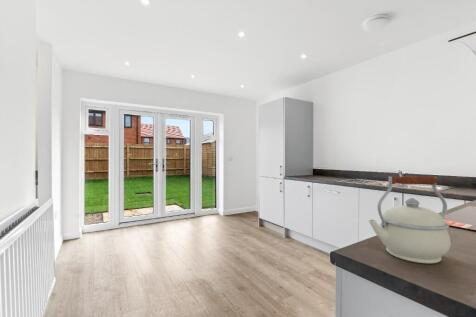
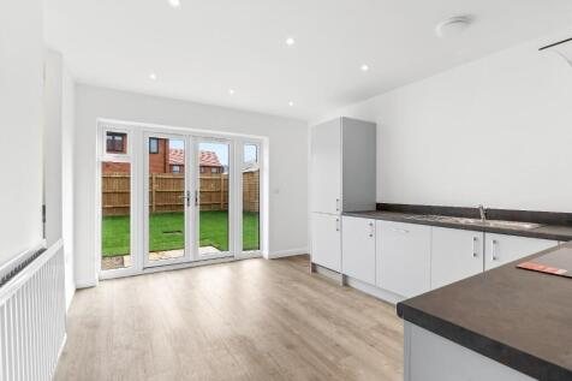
- kettle (407, 215)
